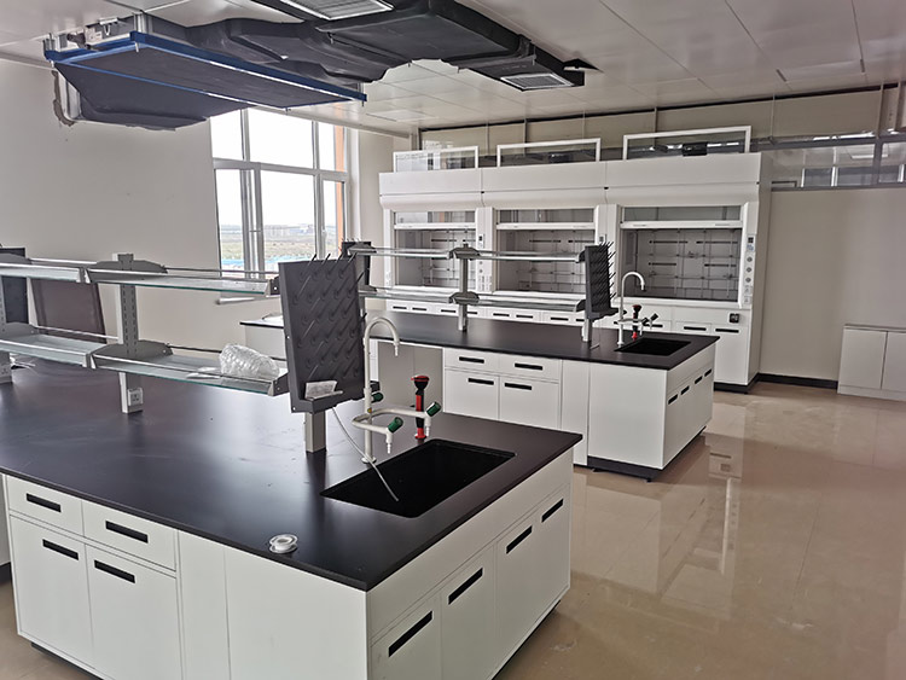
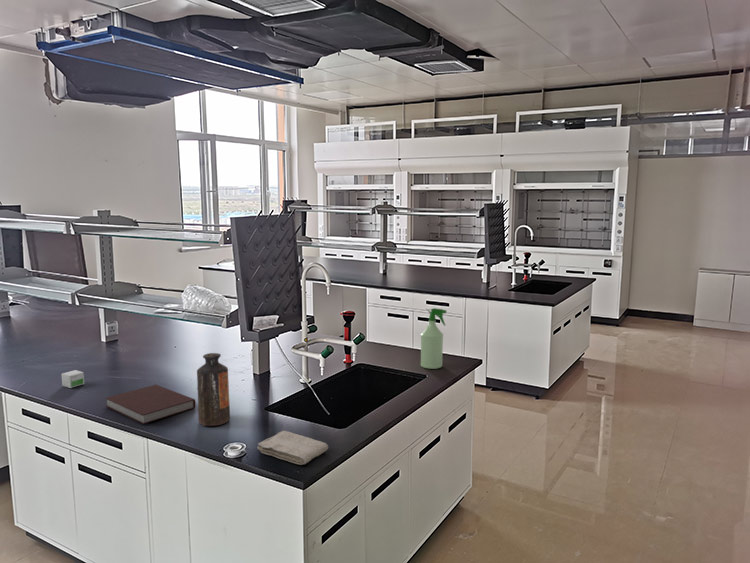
+ washcloth (292, 446)
+ spray bottle (432, 337)
+ bottle (213, 387)
+ small box (73, 378)
+ notebook (150, 402)
